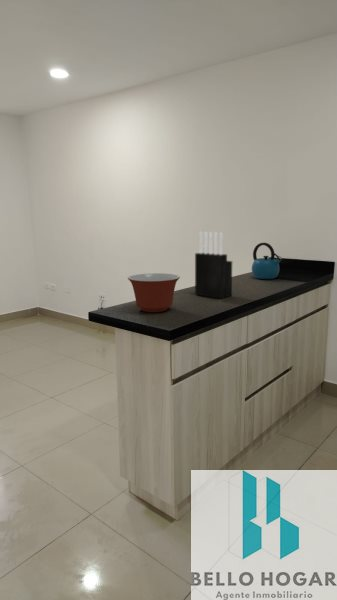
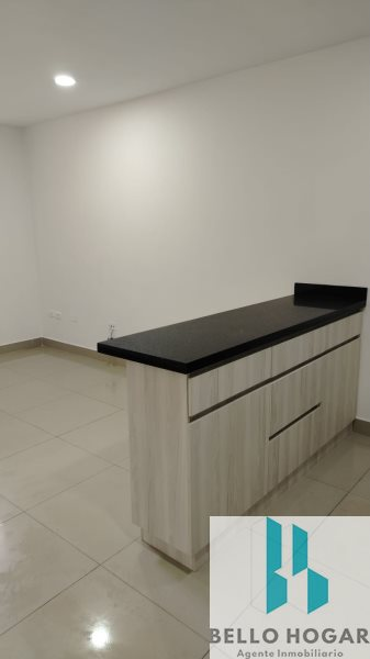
- kettle (267, 260)
- knife block (214, 263)
- mixing bowl (154, 293)
